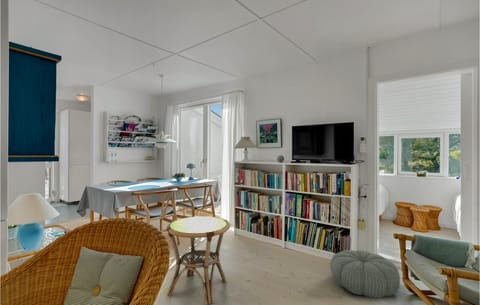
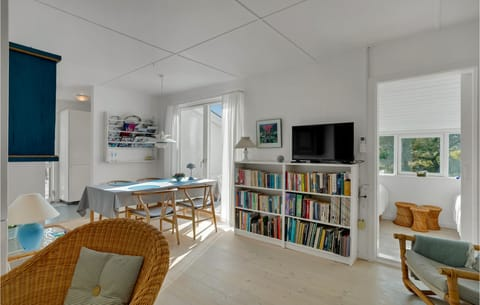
- side table (198, 255)
- pouf (363, 271)
